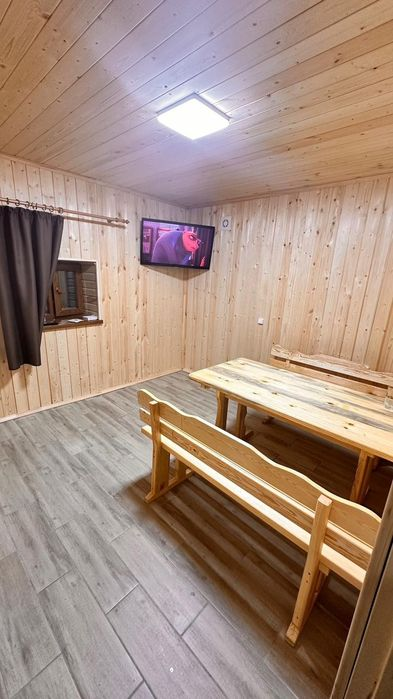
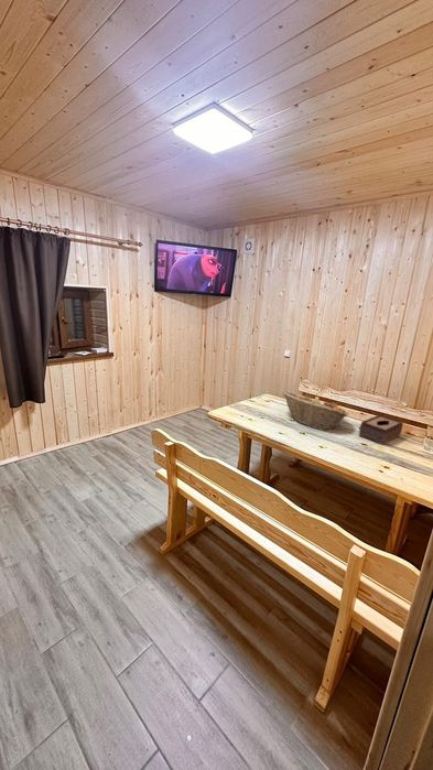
+ fruit basket (313, 408)
+ tissue box (380, 429)
